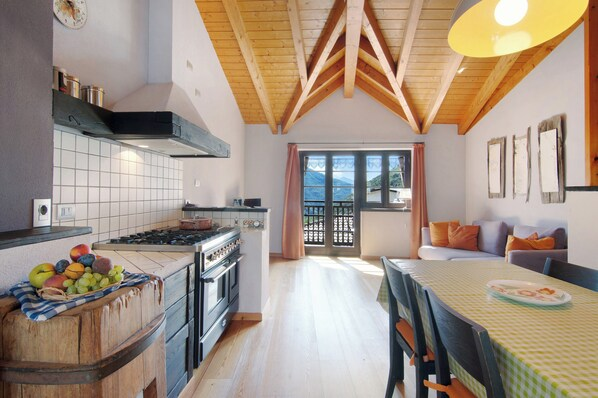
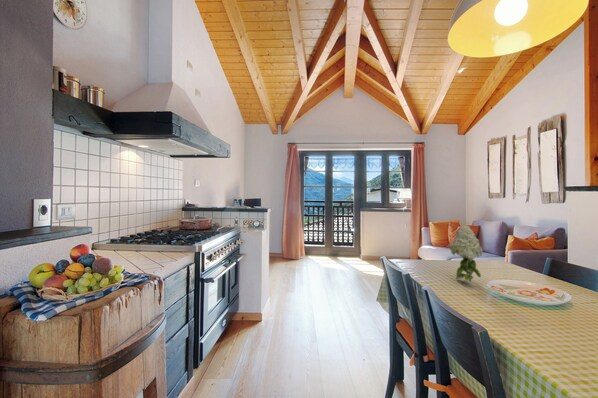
+ flower (466, 253)
